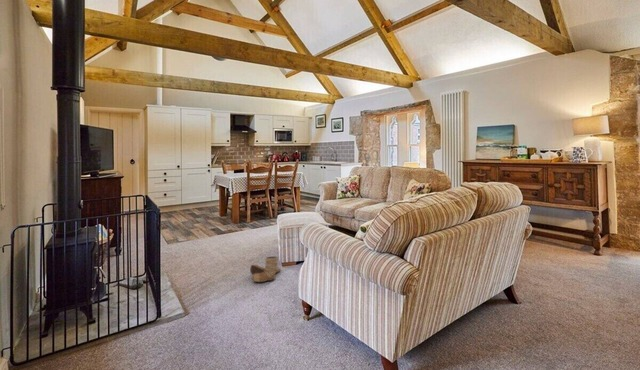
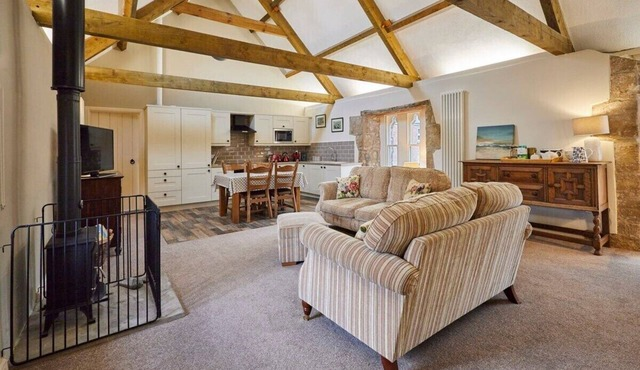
- boots (265, 266)
